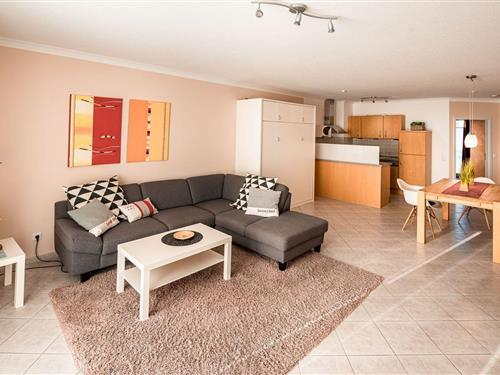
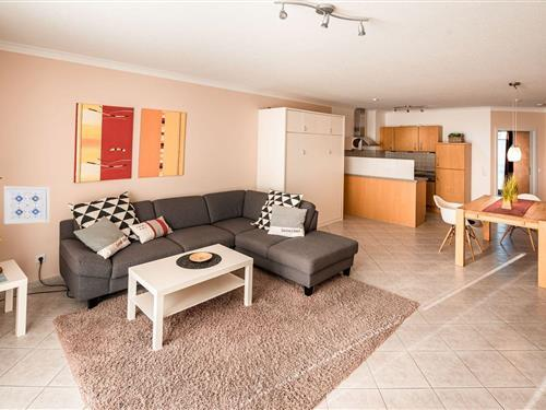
+ wall art (27, 204)
